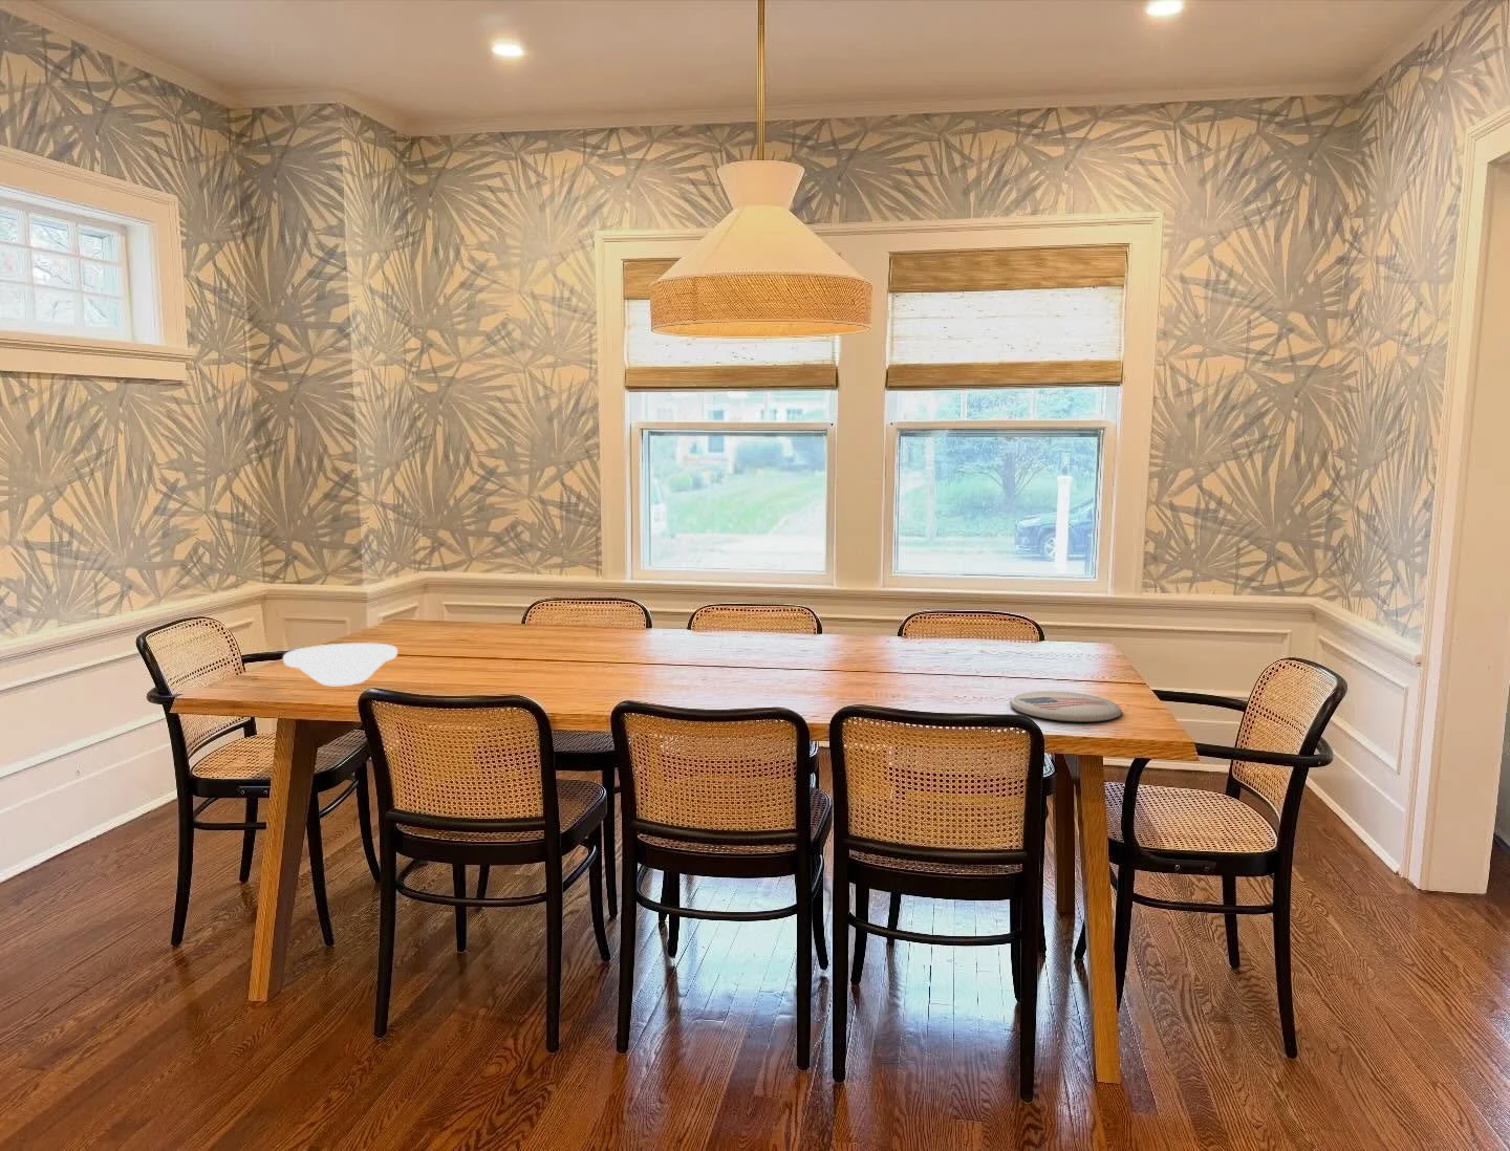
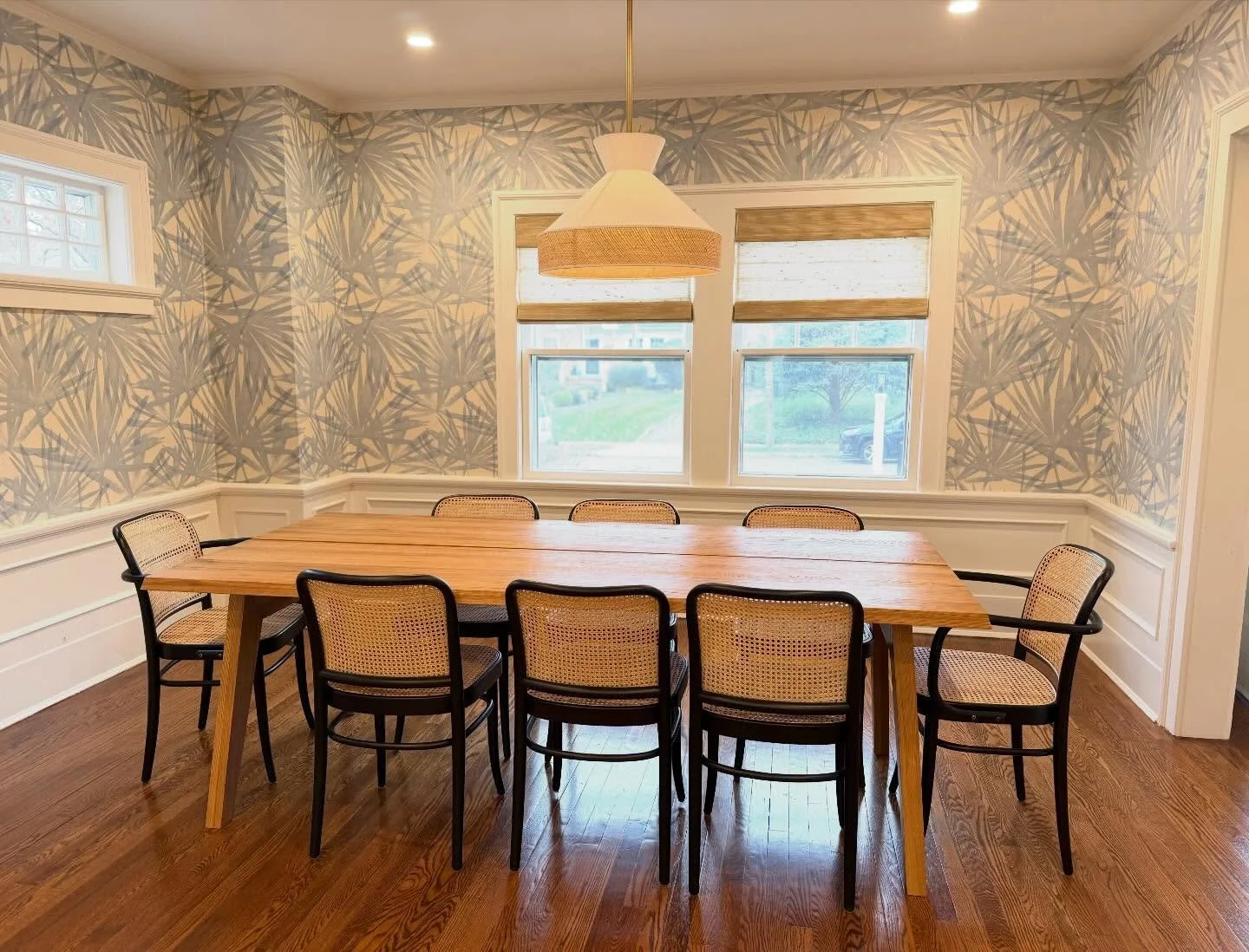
- plate (341, 666)
- plate (1064, 705)
